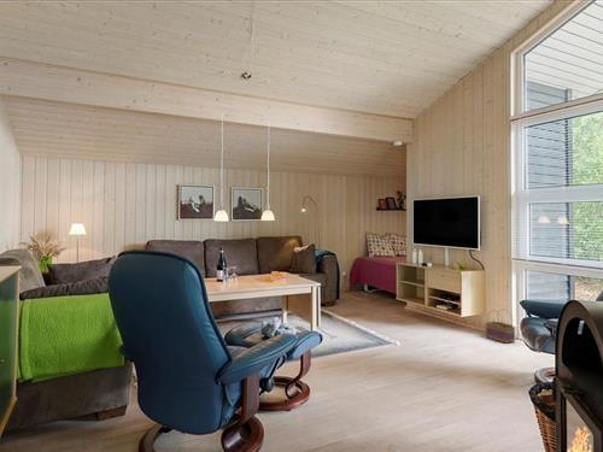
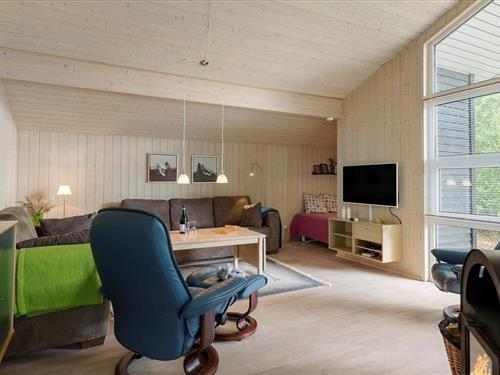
- basket (499, 324)
